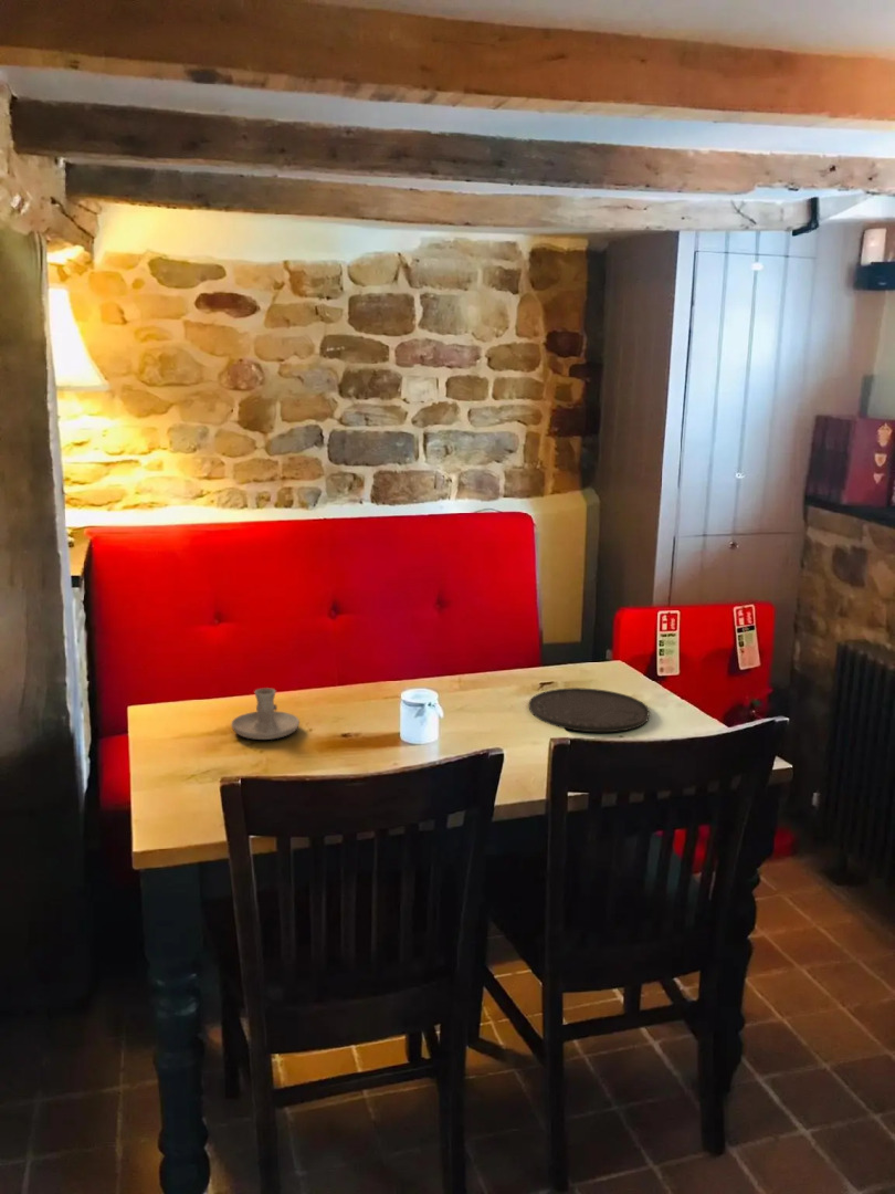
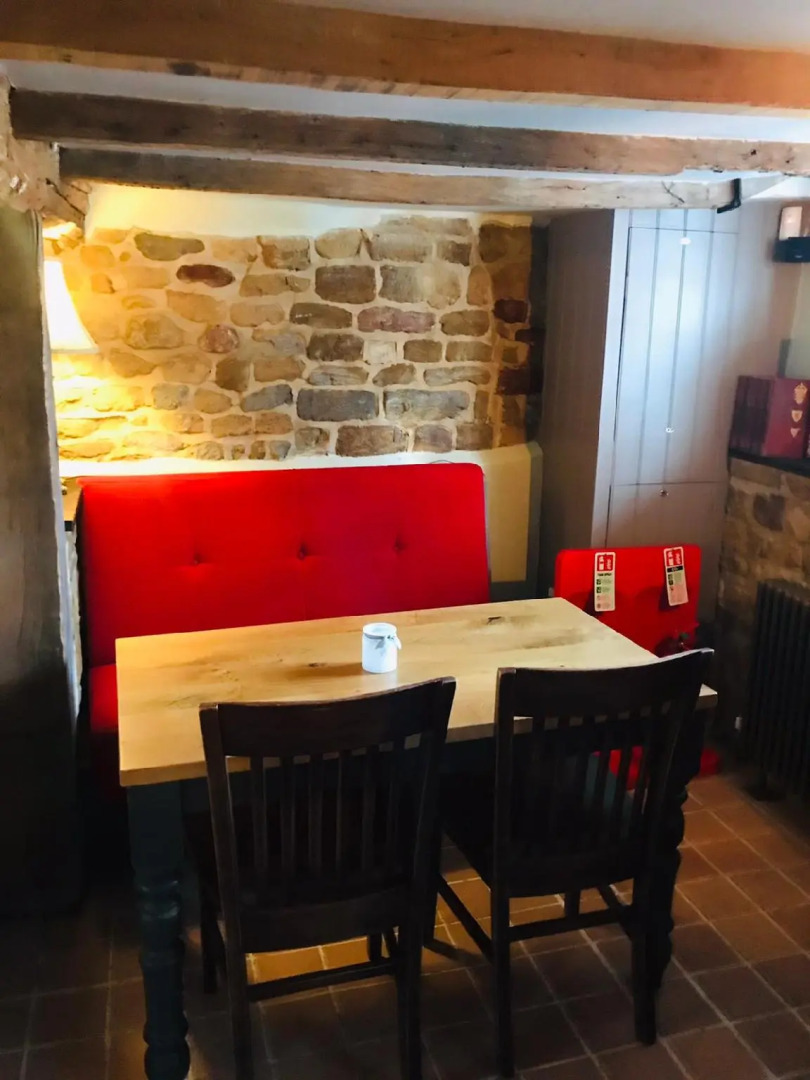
- plate (588, 709)
- candle holder (264, 710)
